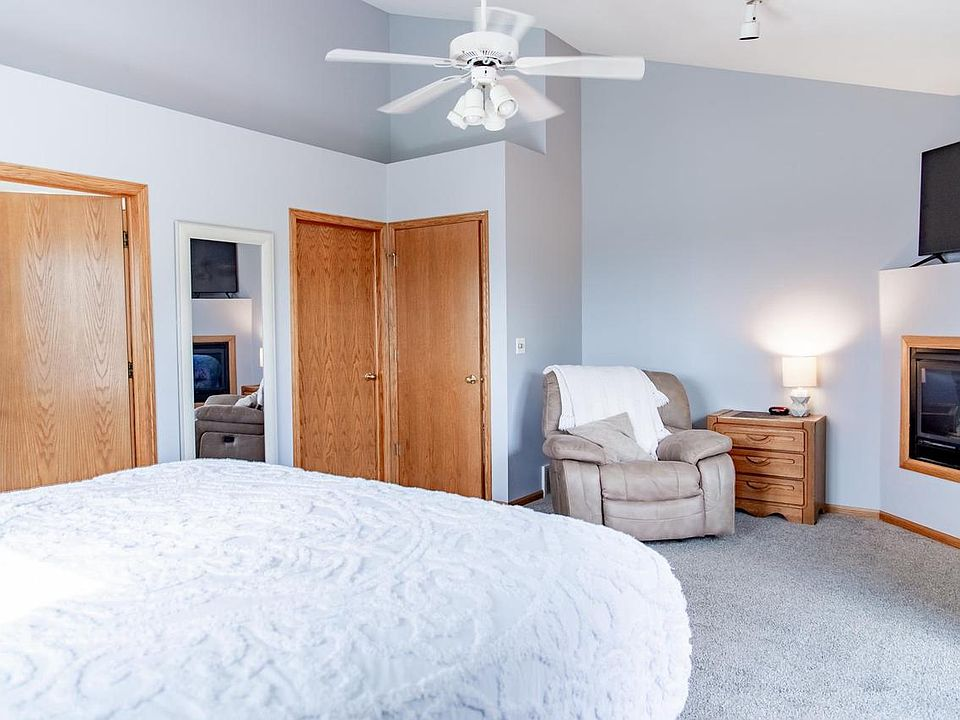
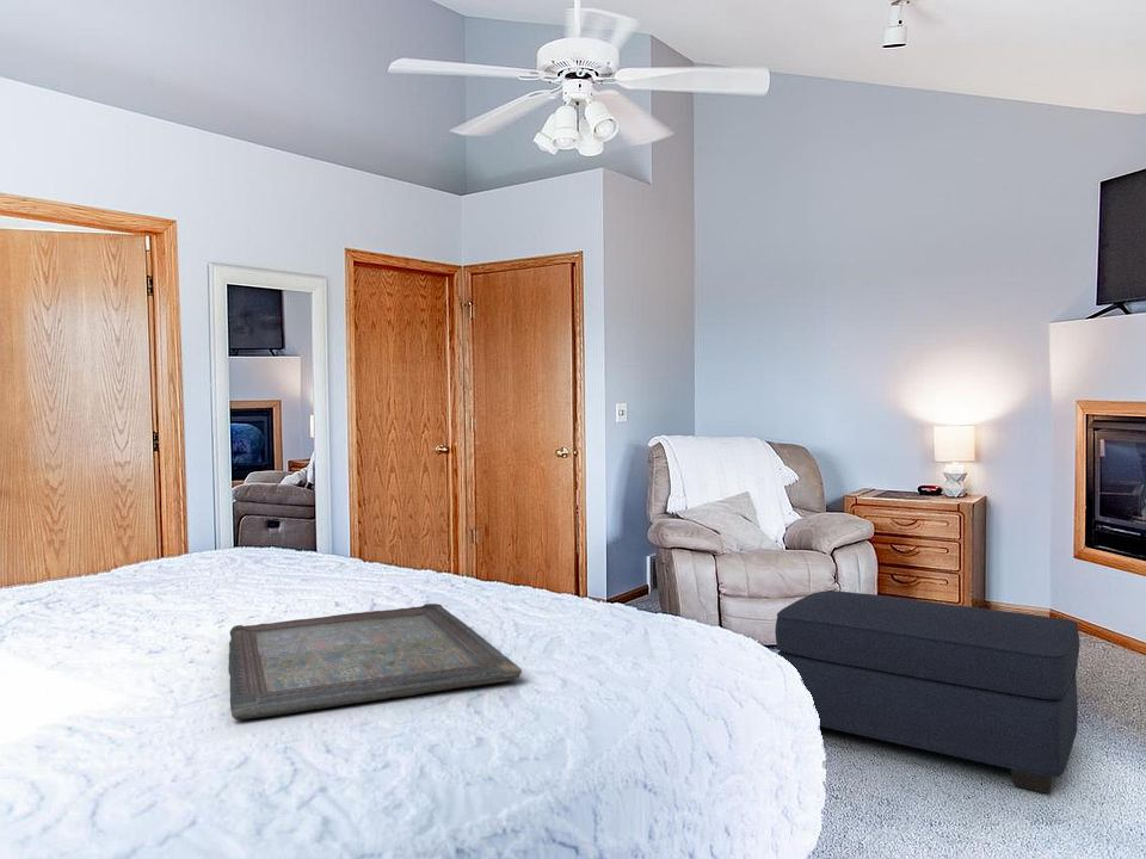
+ ottoman (922, 670)
+ serving tray (362, 649)
